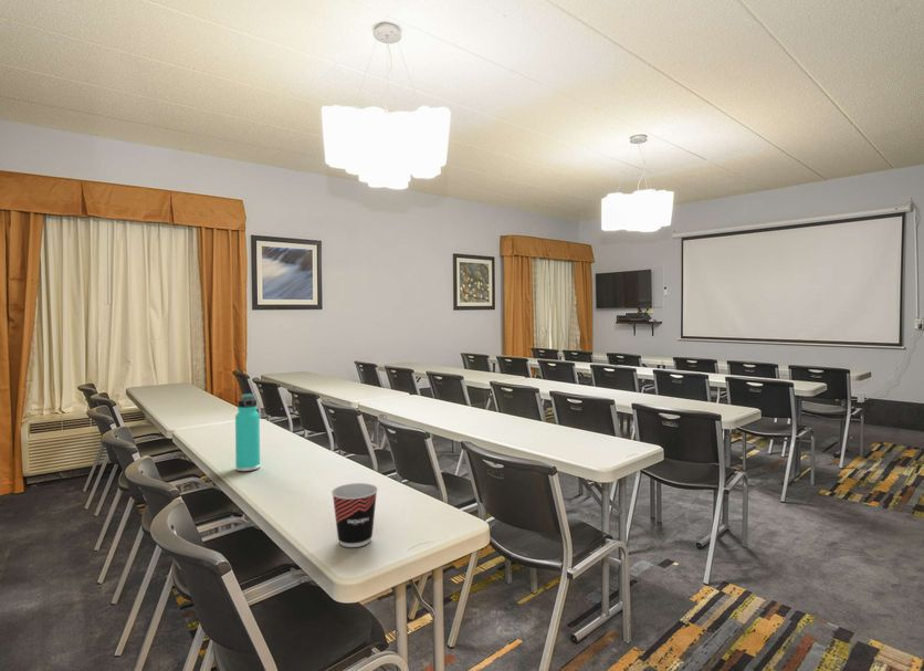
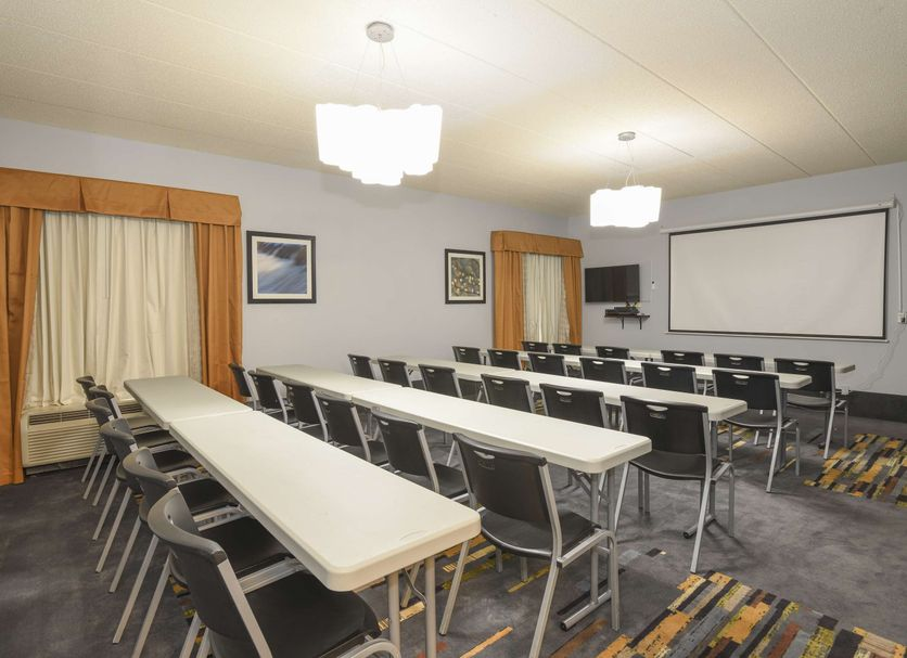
- thermos bottle (248, 430)
- cup (355, 515)
